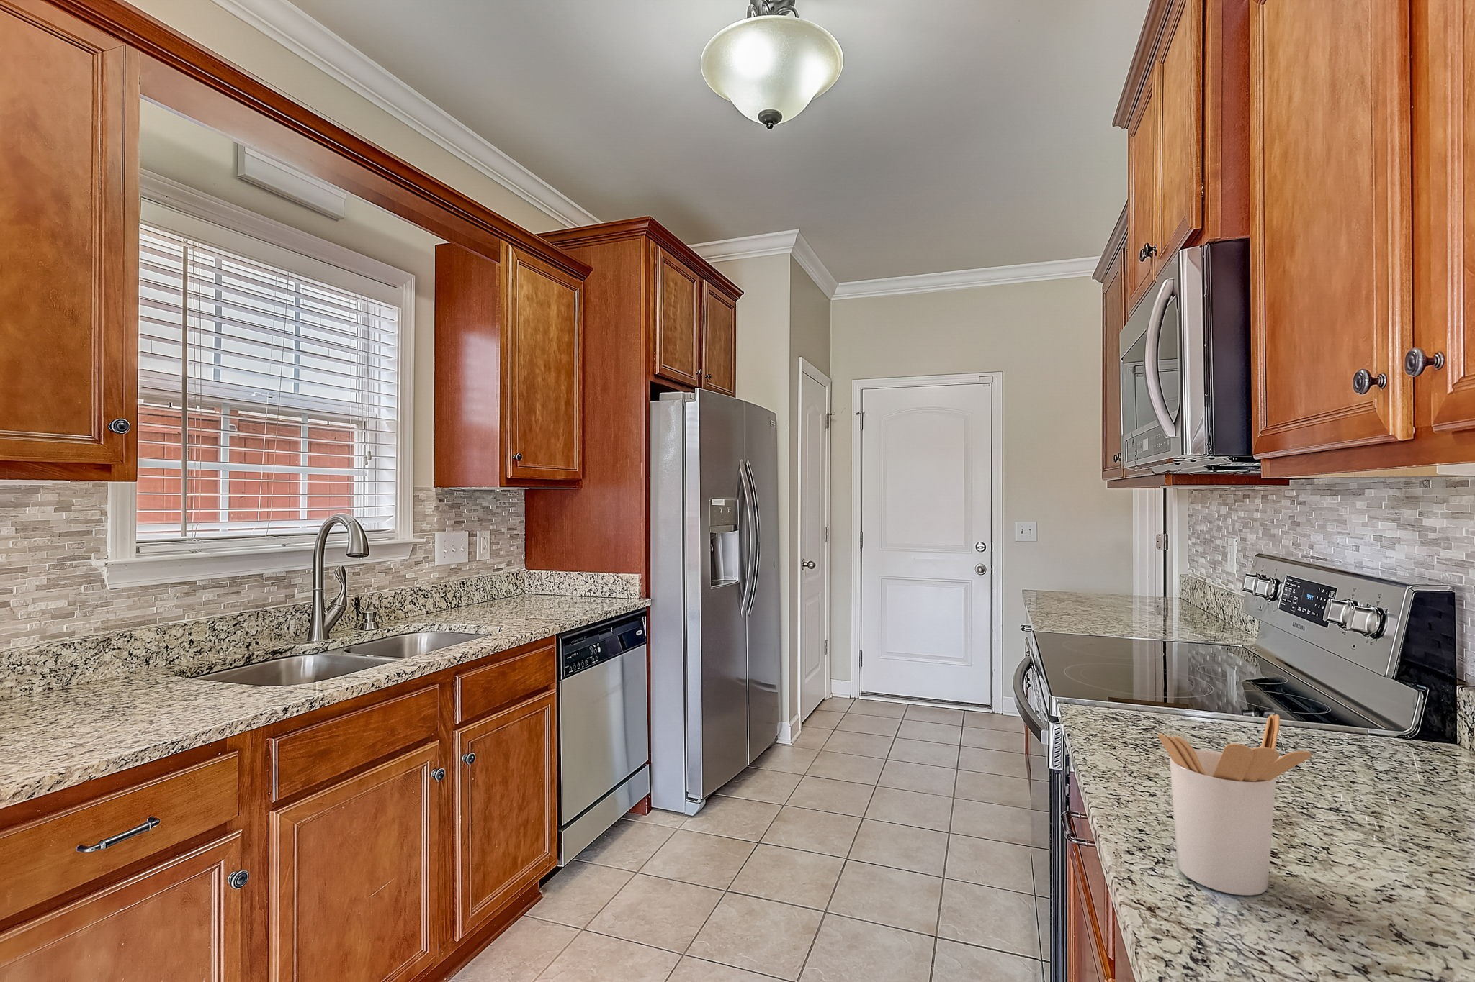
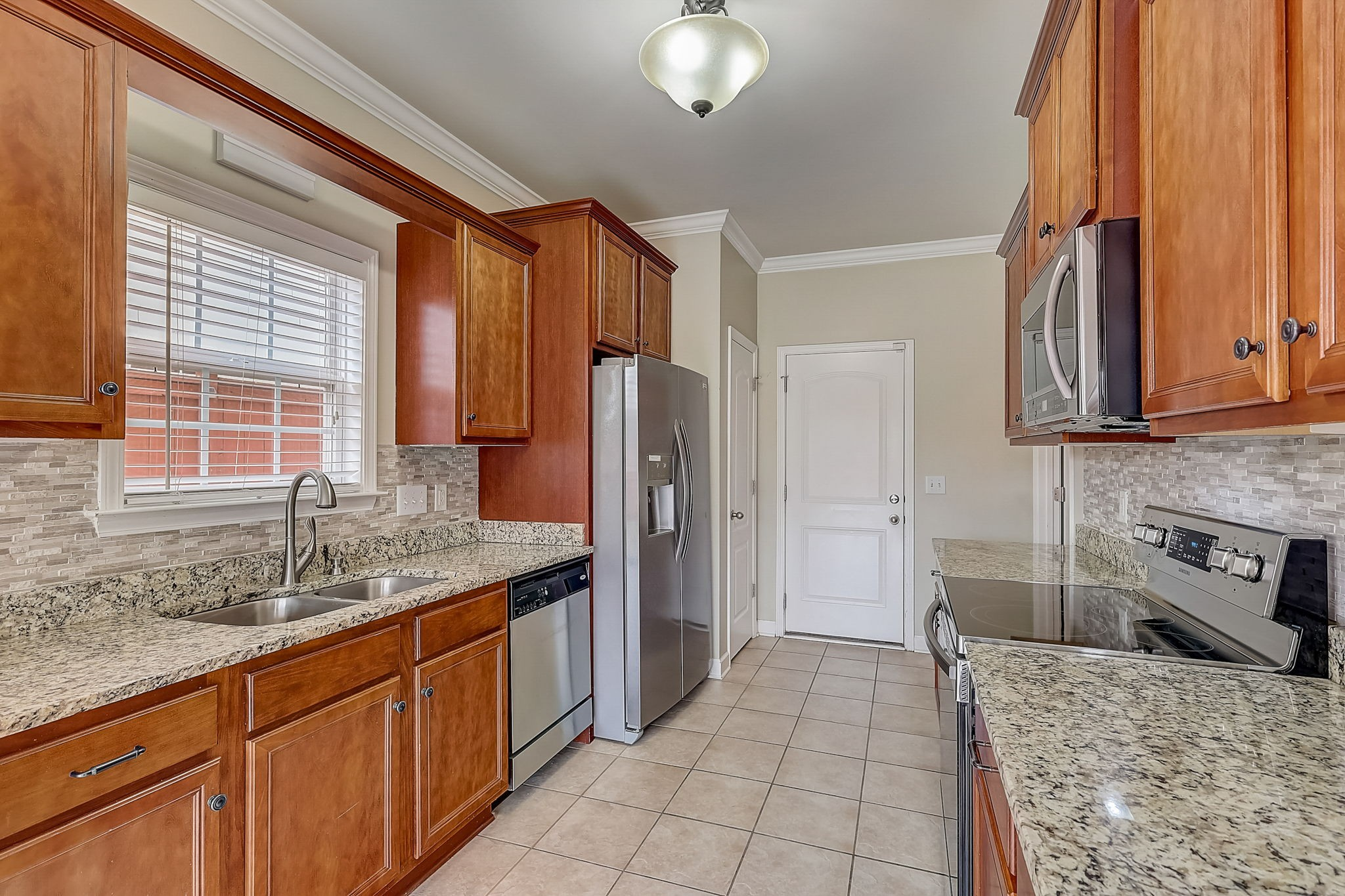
- utensil holder (1235, 803)
